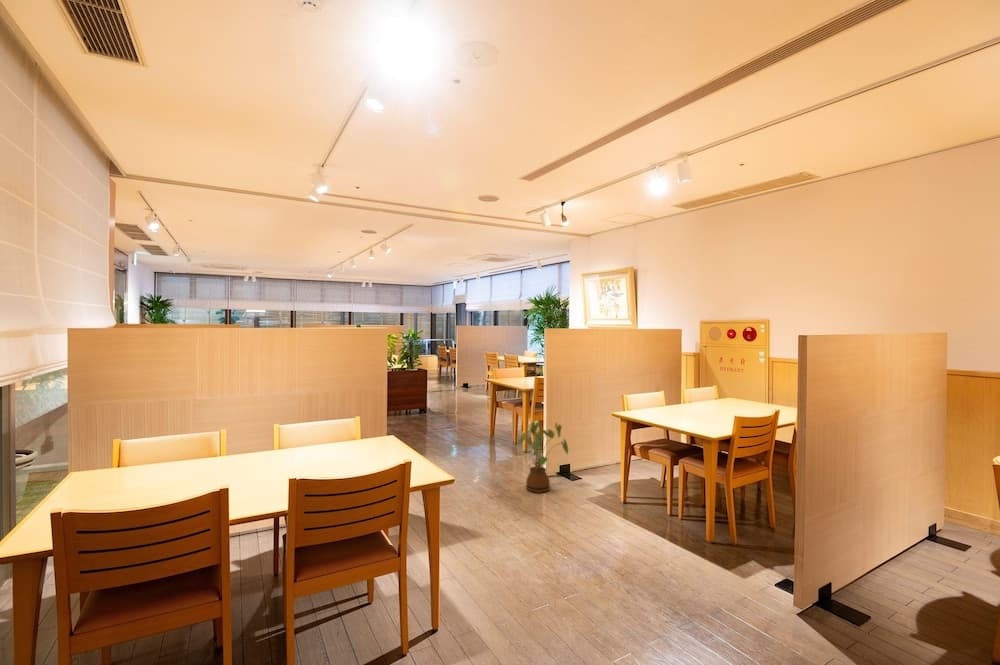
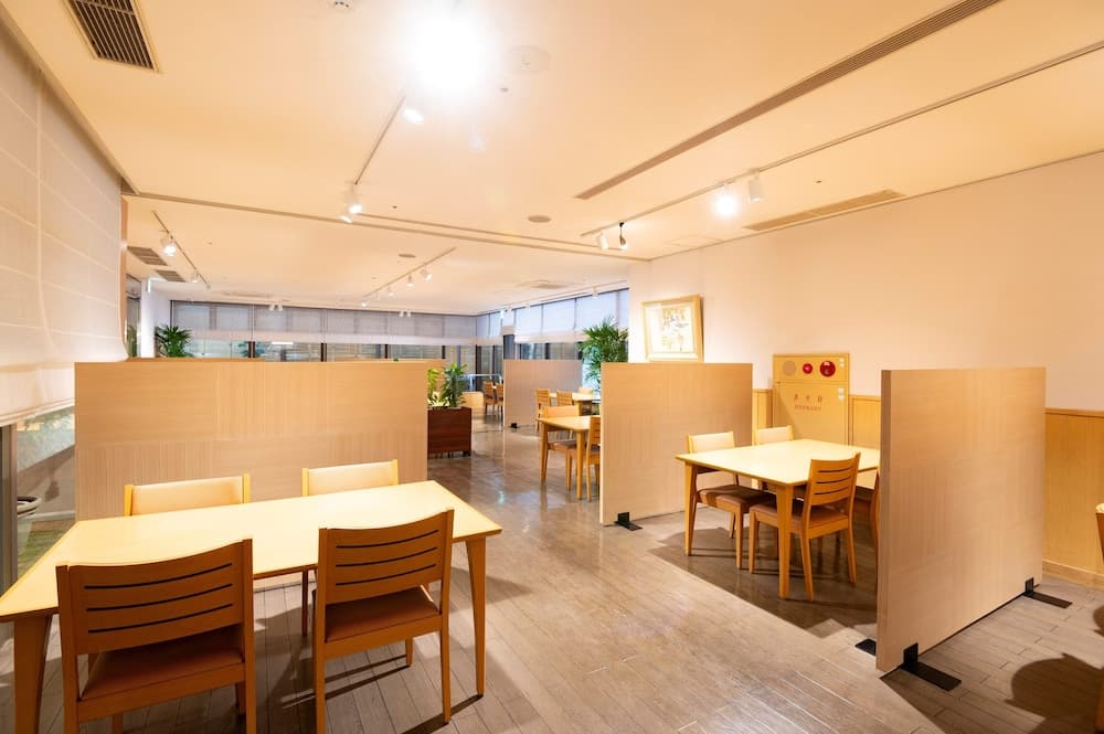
- house plant (542, 457)
